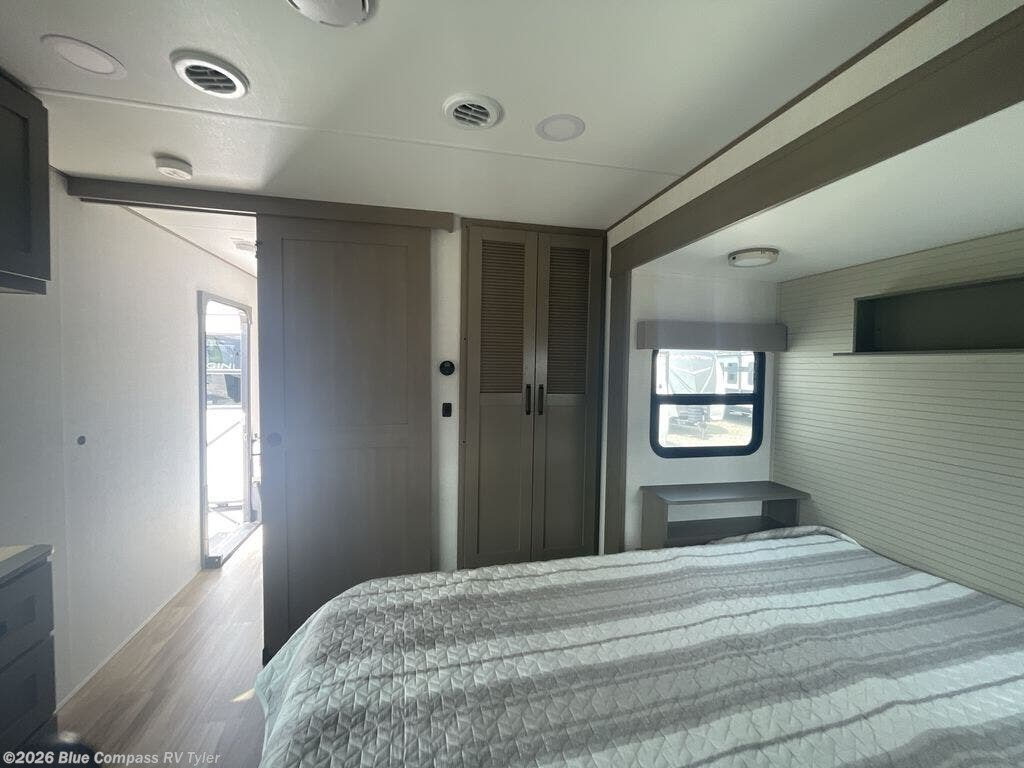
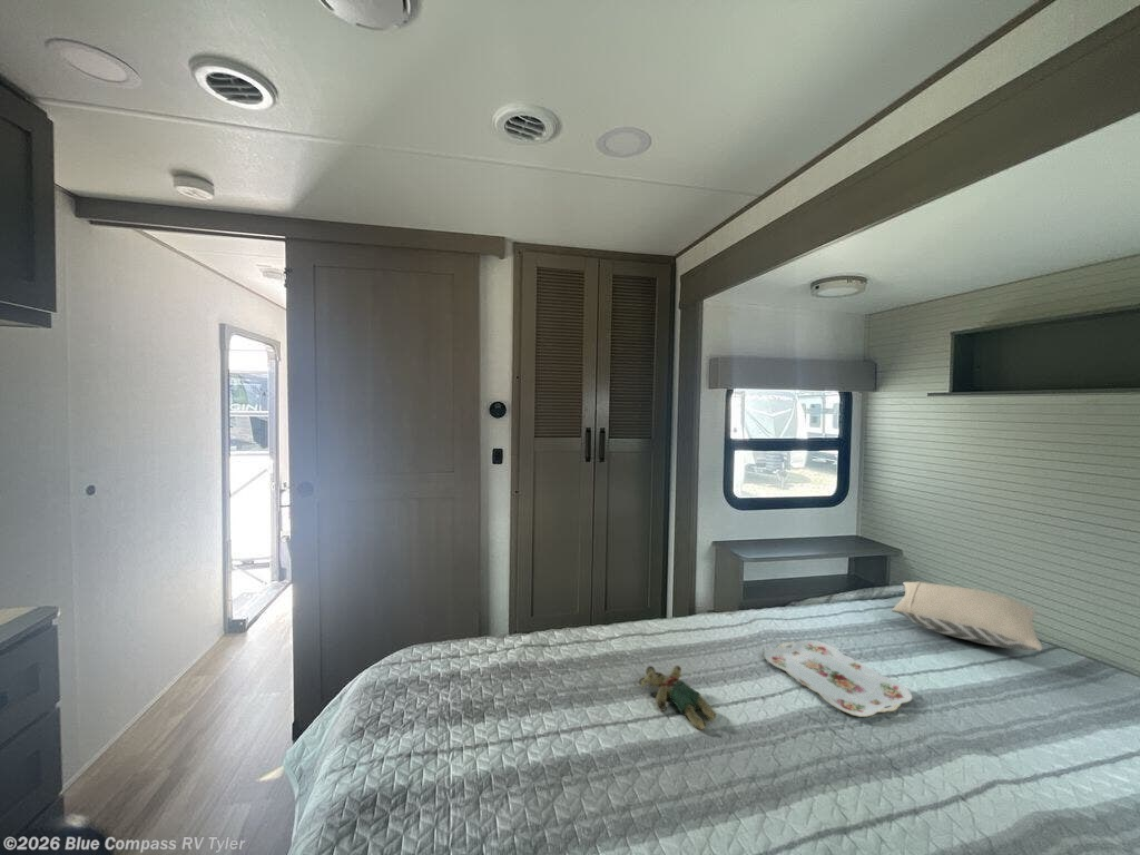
+ pillow (962, 611)
+ serving tray (832, 674)
+ teddy bear (674, 692)
